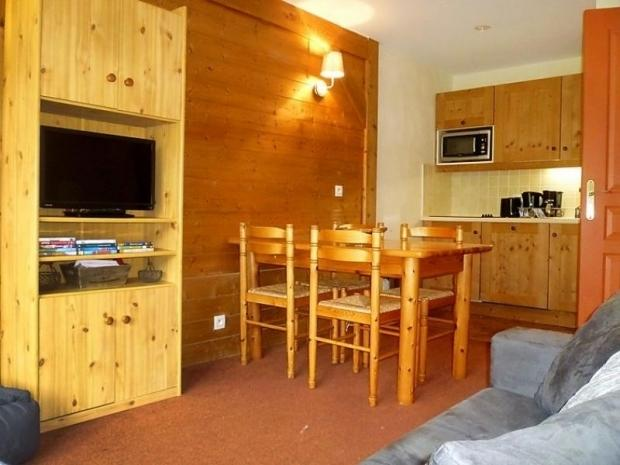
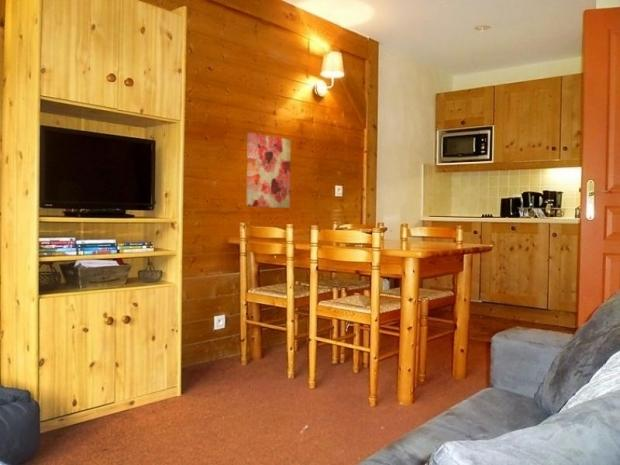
+ wall art (269, 171)
